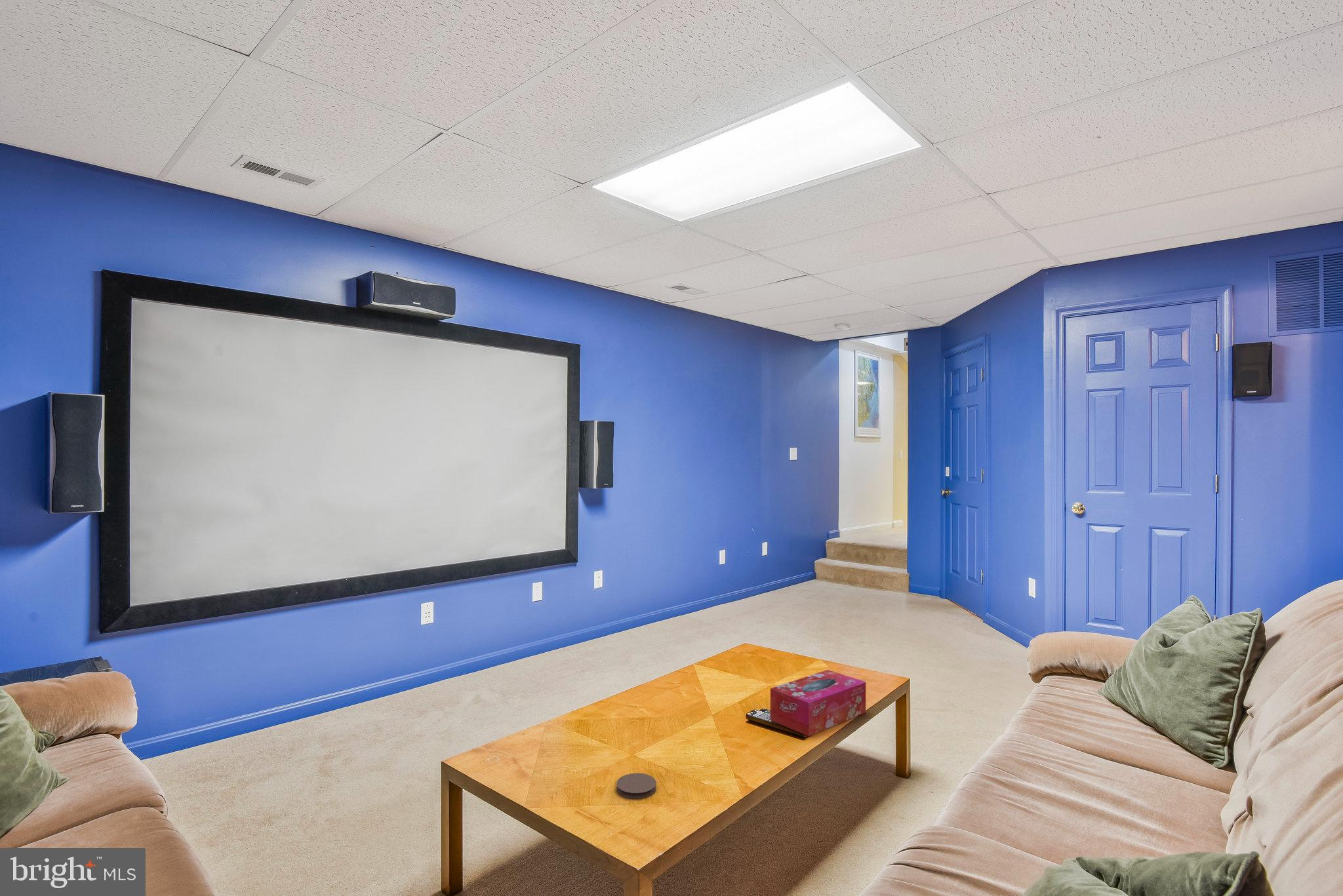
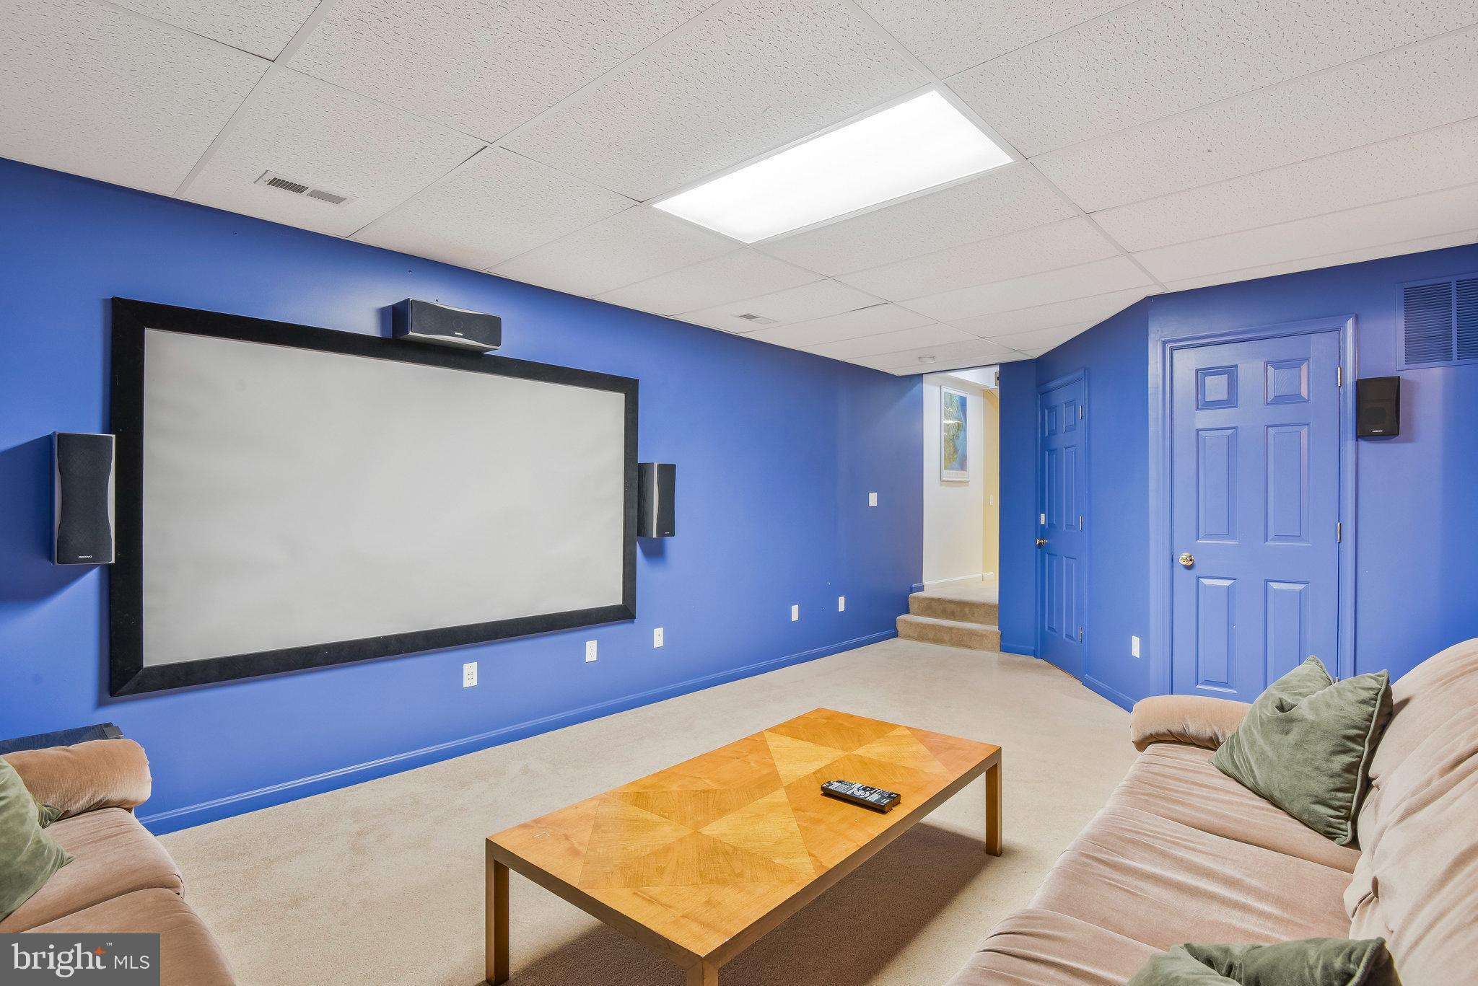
- coaster (636, 785)
- tissue box (818, 701)
